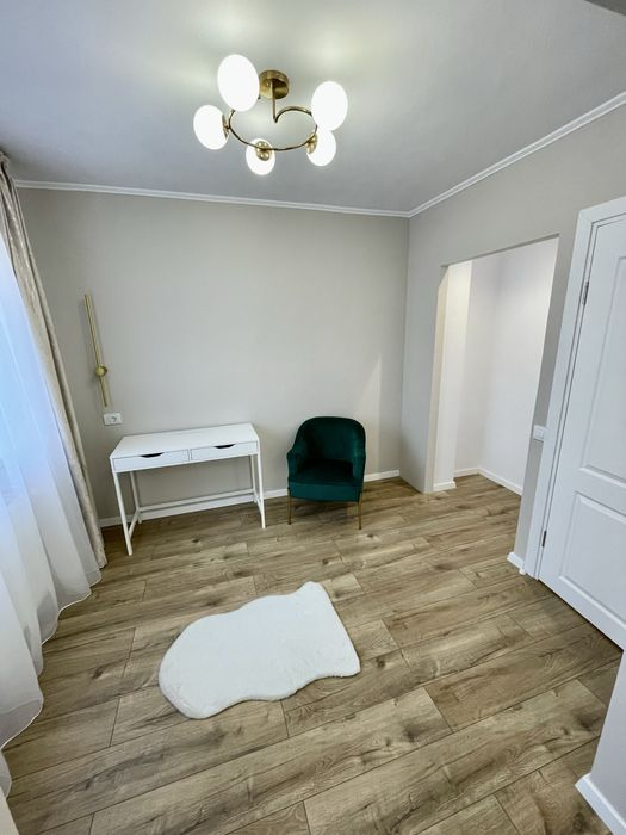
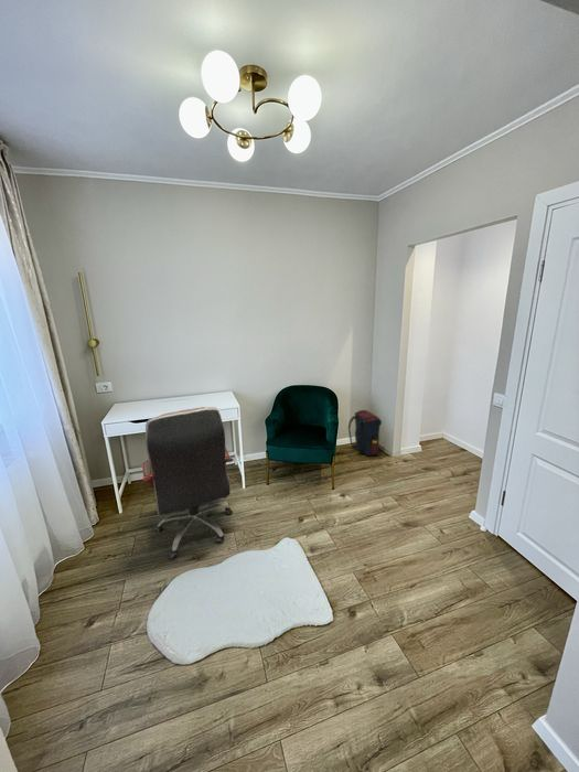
+ satchel (364, 433)
+ office chair (187, 469)
